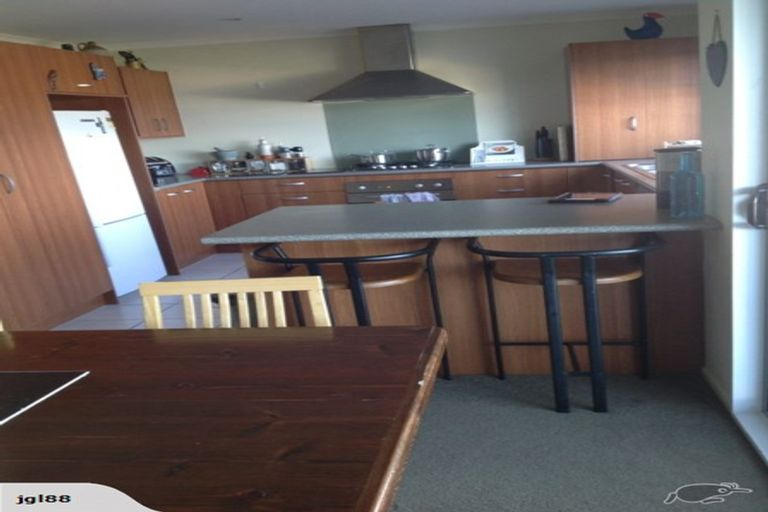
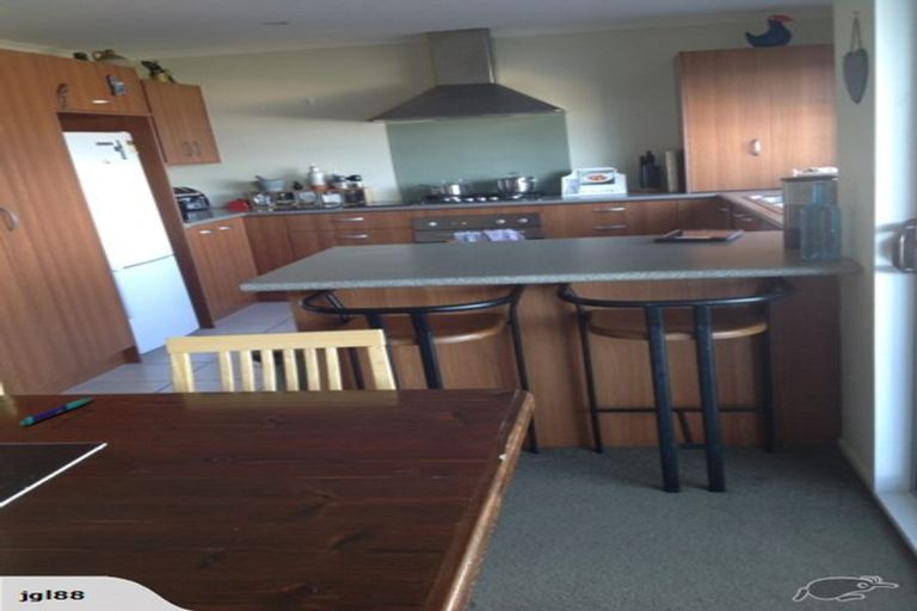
+ pen (59, 409)
